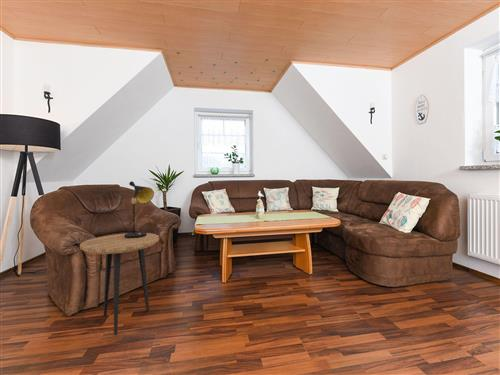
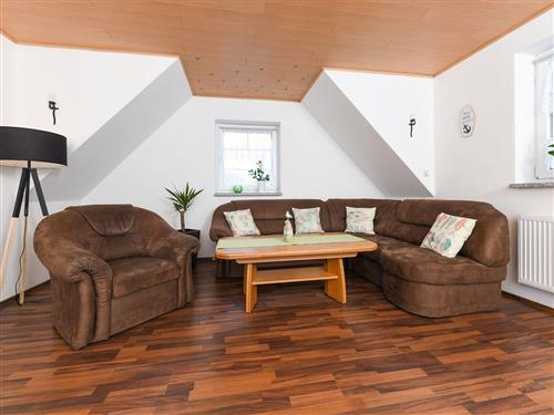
- side table (119, 279)
- table lamp (134, 208)
